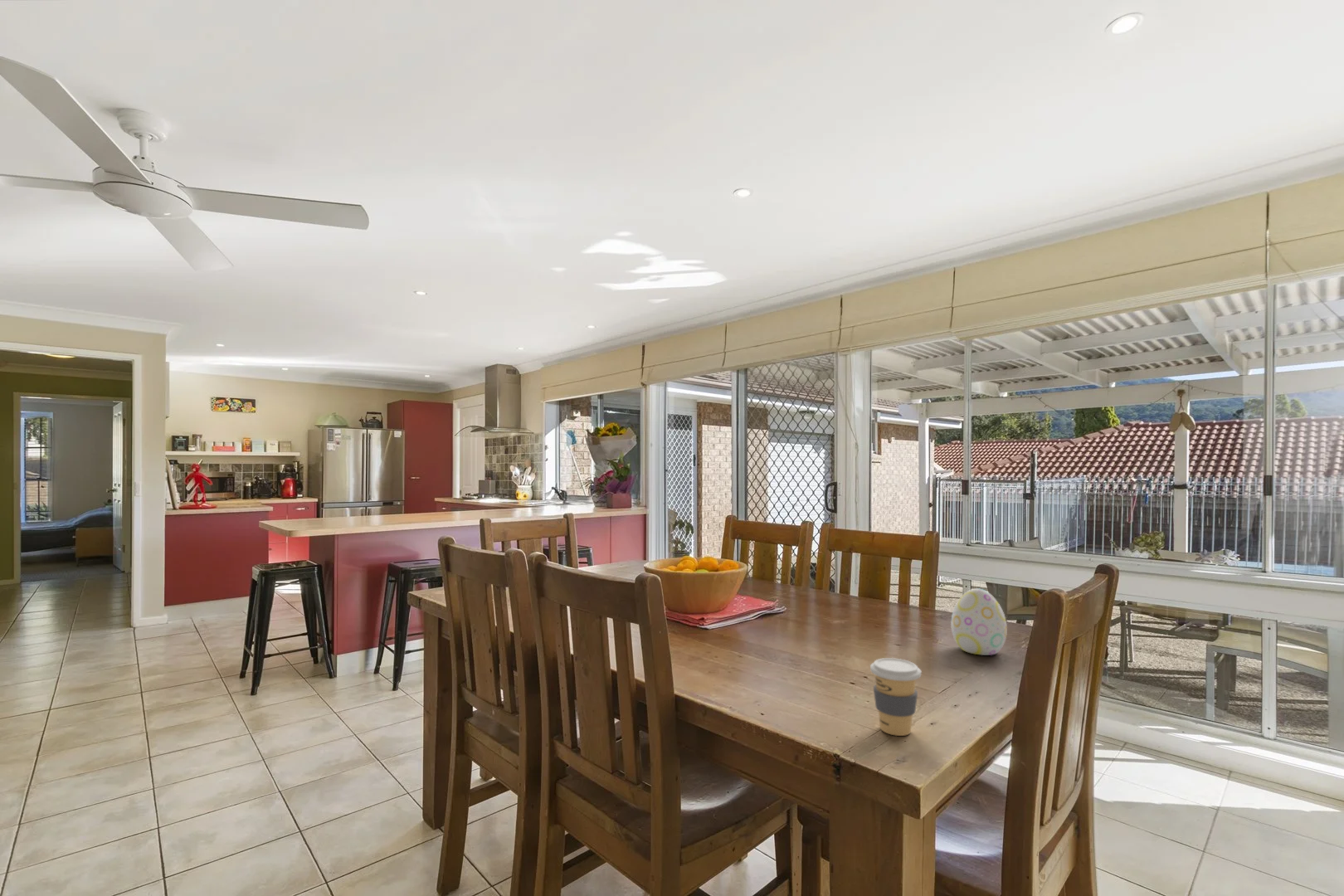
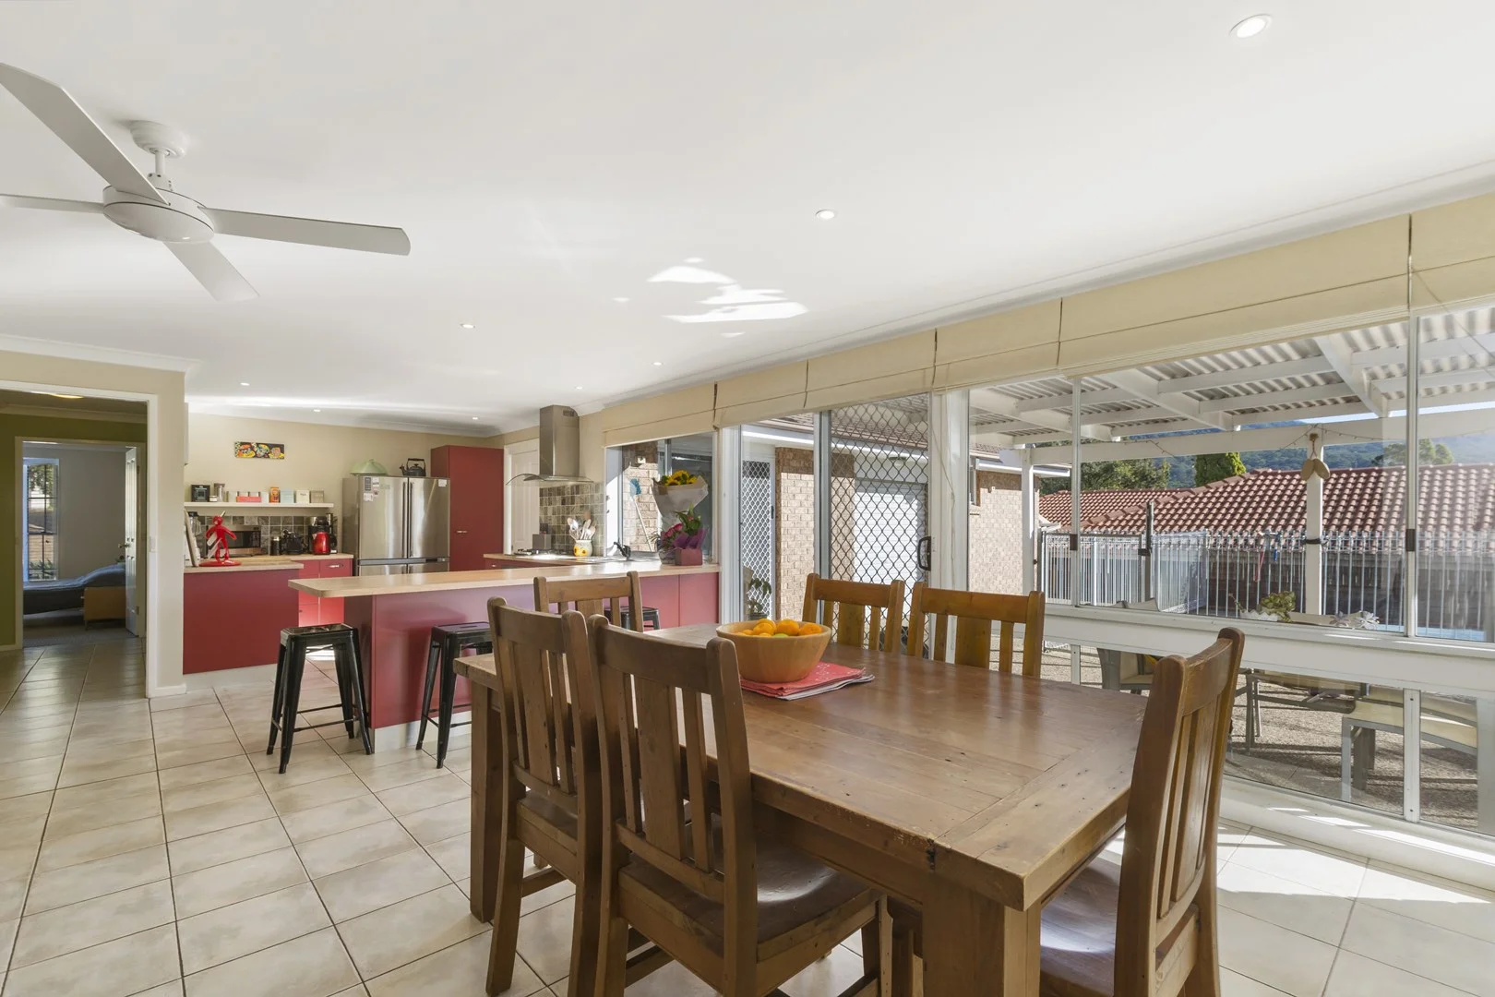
- coffee cup (895, 697)
- decorative egg (978, 619)
